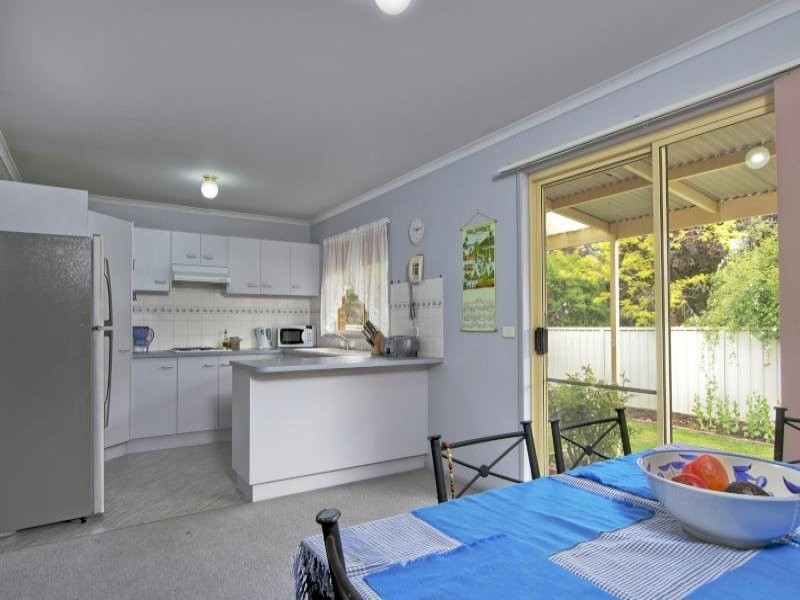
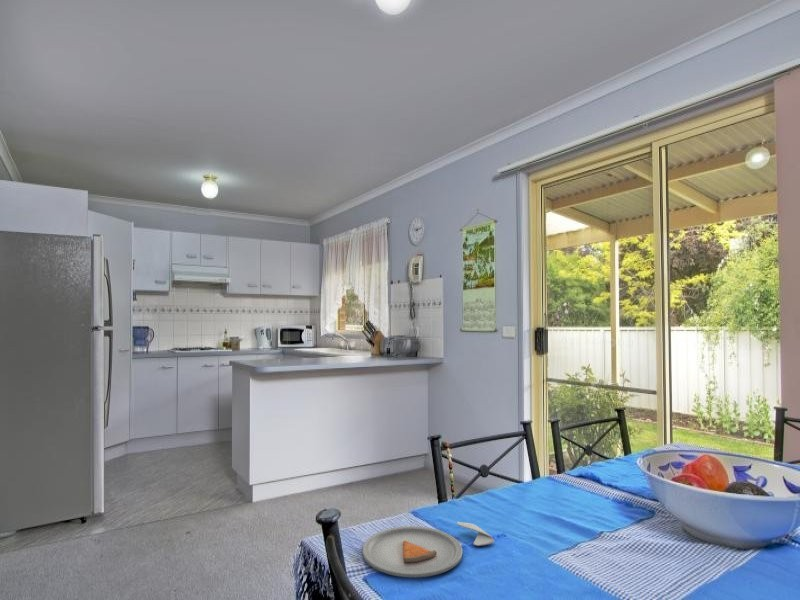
+ dinner plate (429, 544)
